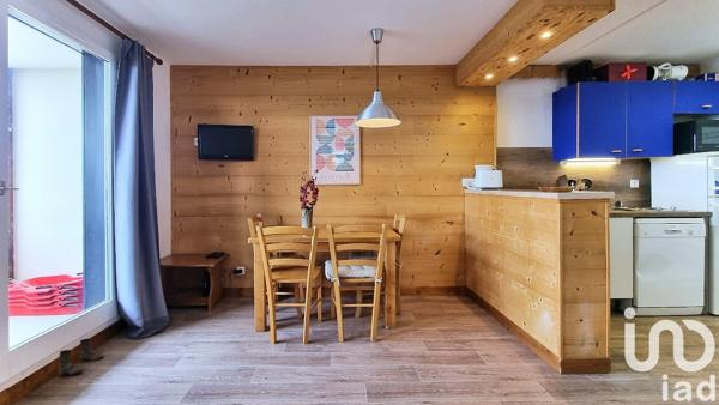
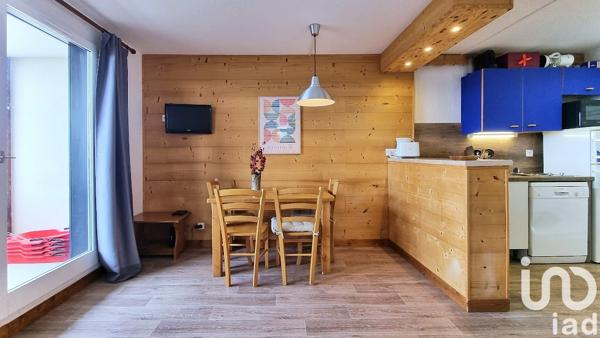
- boots (81, 355)
